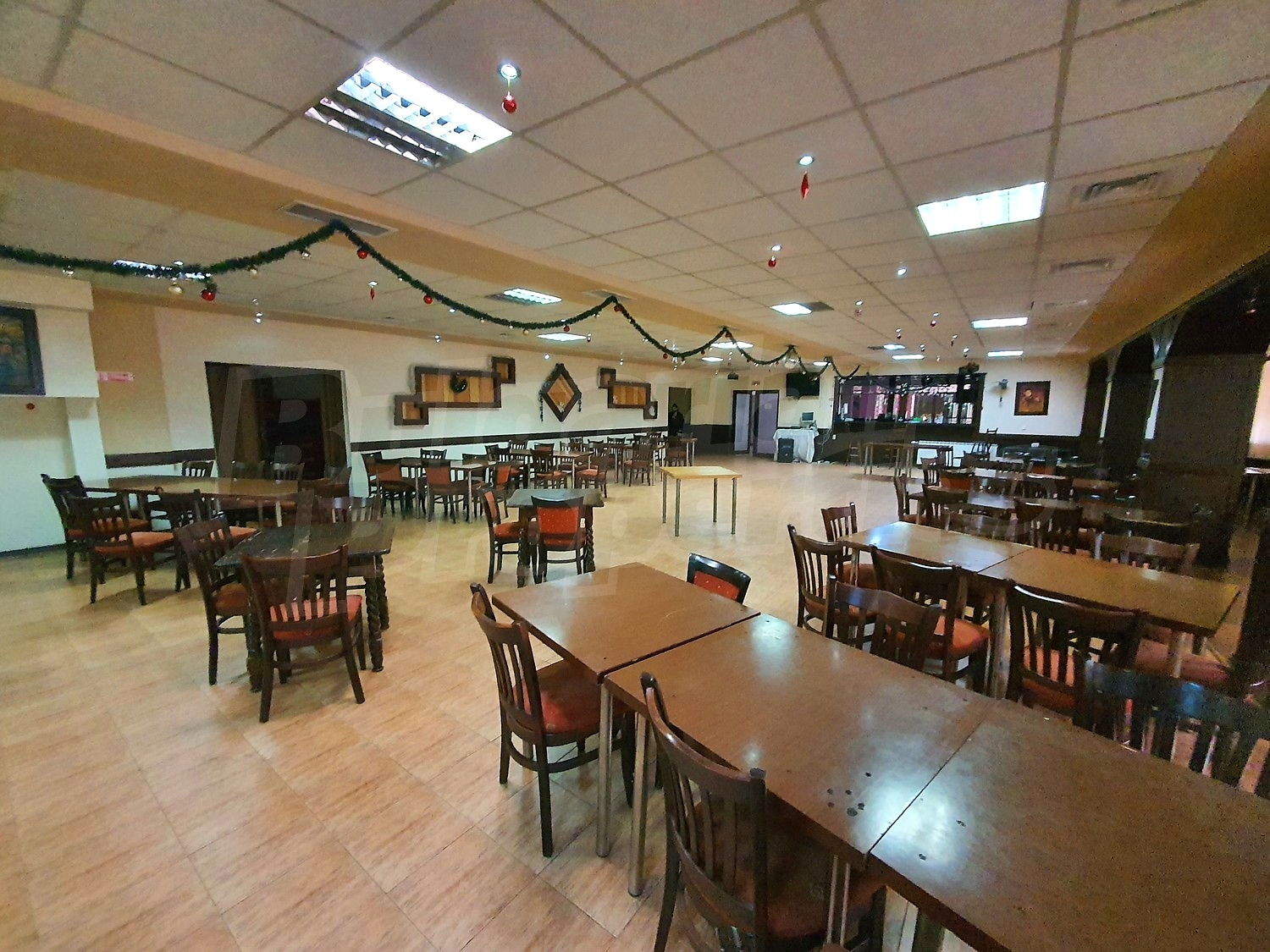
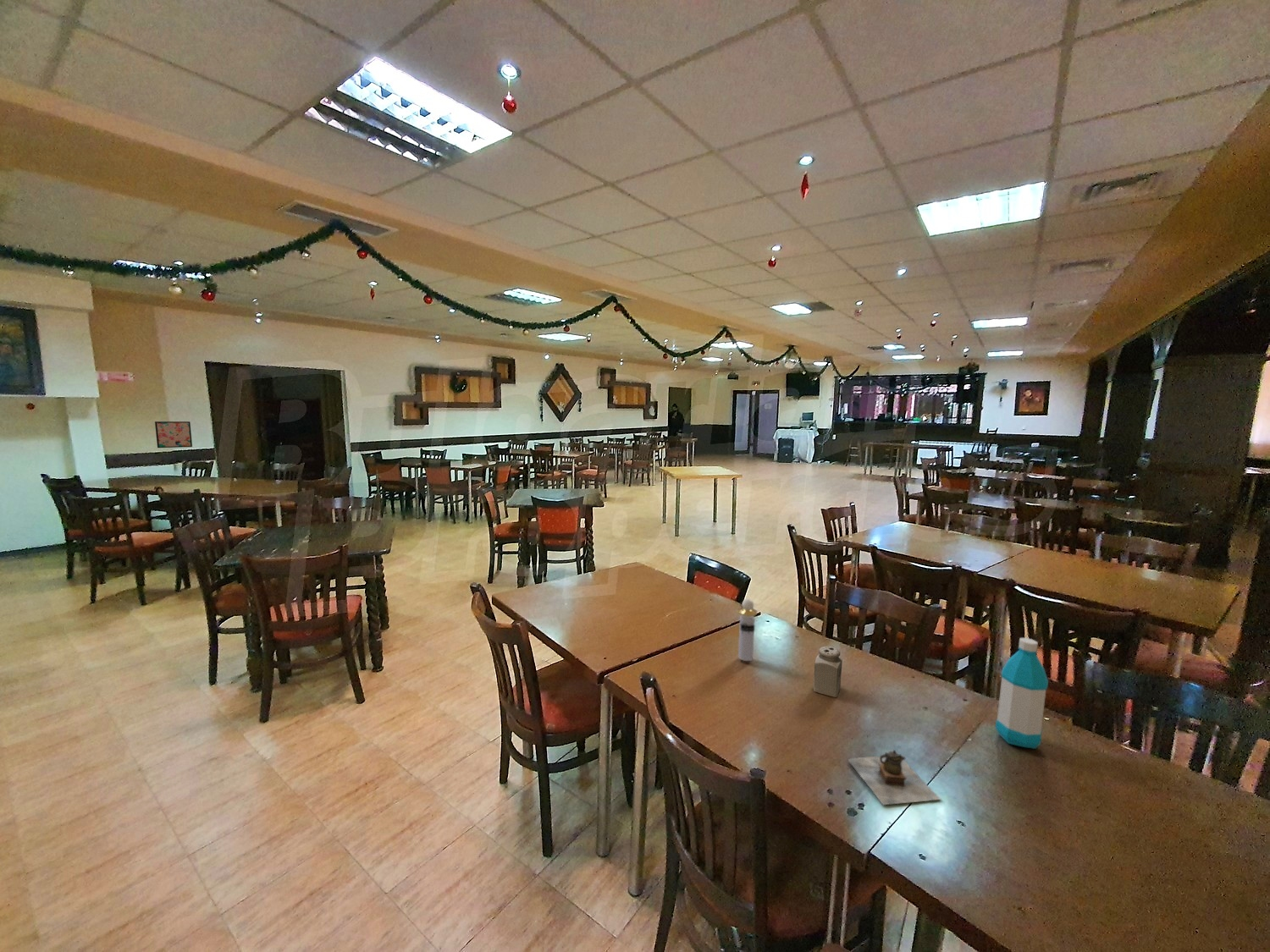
+ teapot (893, 765)
+ water bottle (1023, 691)
+ salt shaker (828, 669)
+ perfume bottle (747, 630)
+ wall art (174, 434)
